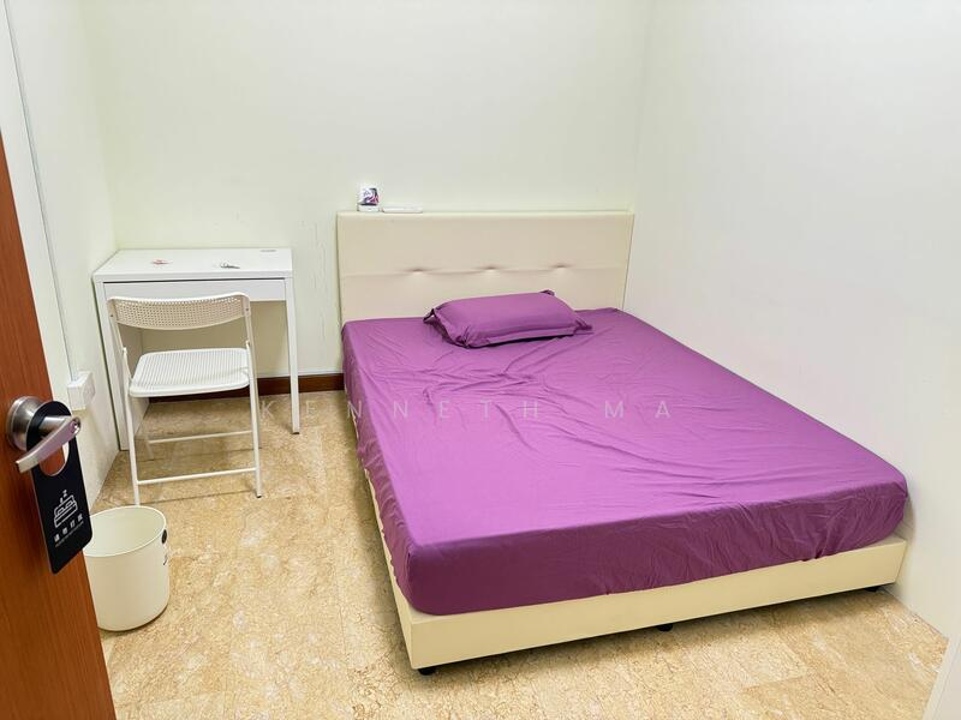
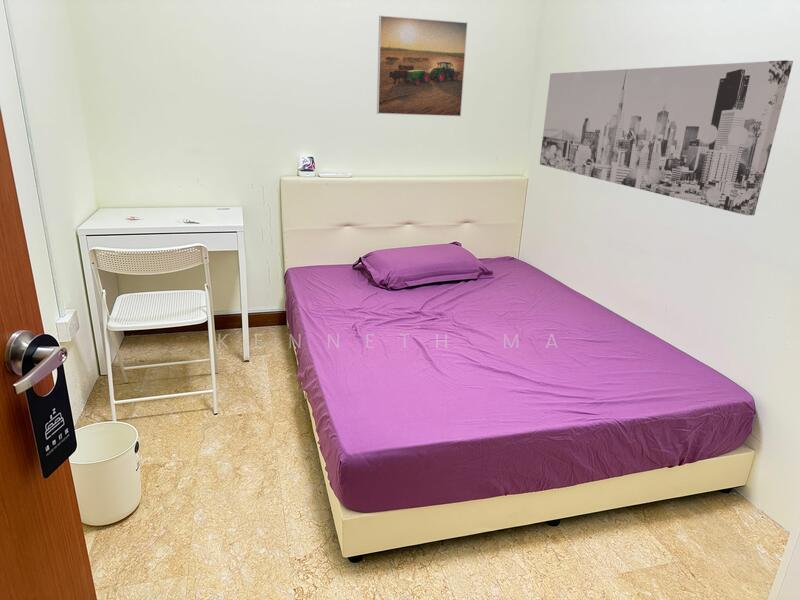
+ wall art (629, 127)
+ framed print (421, 68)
